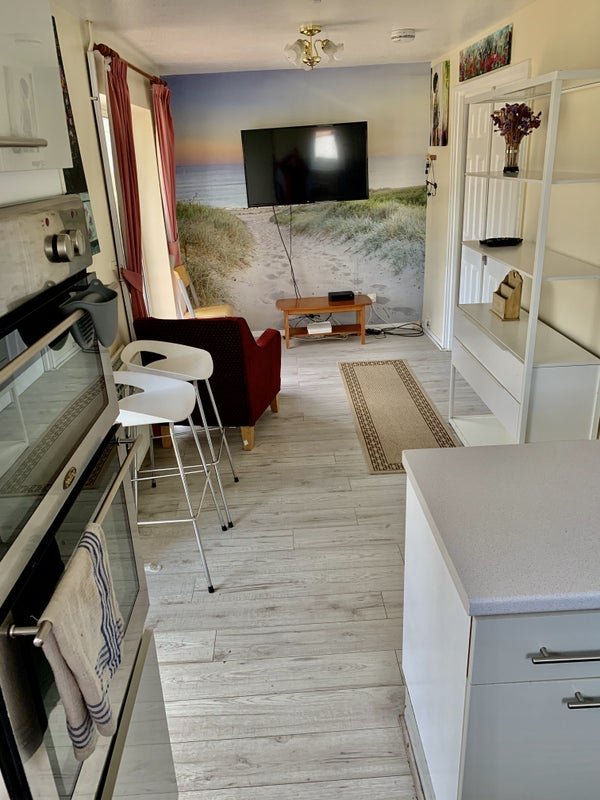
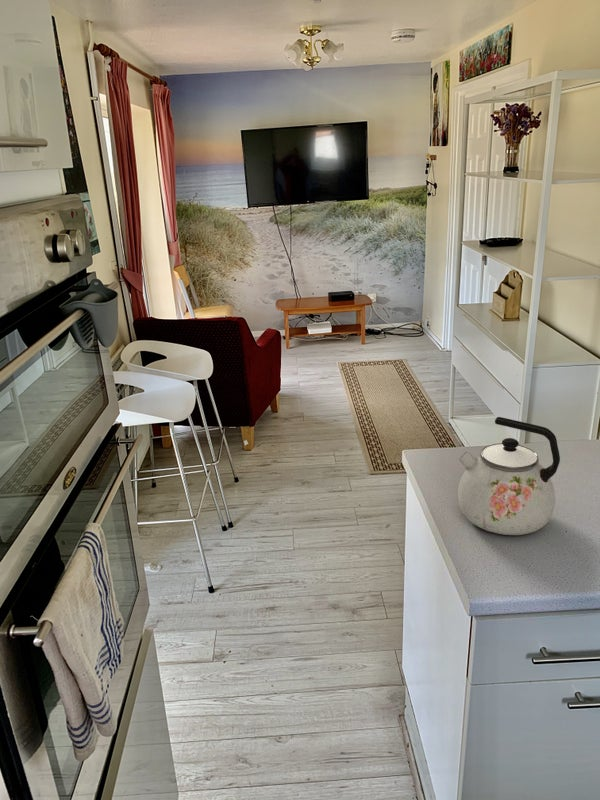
+ kettle (506, 470)
